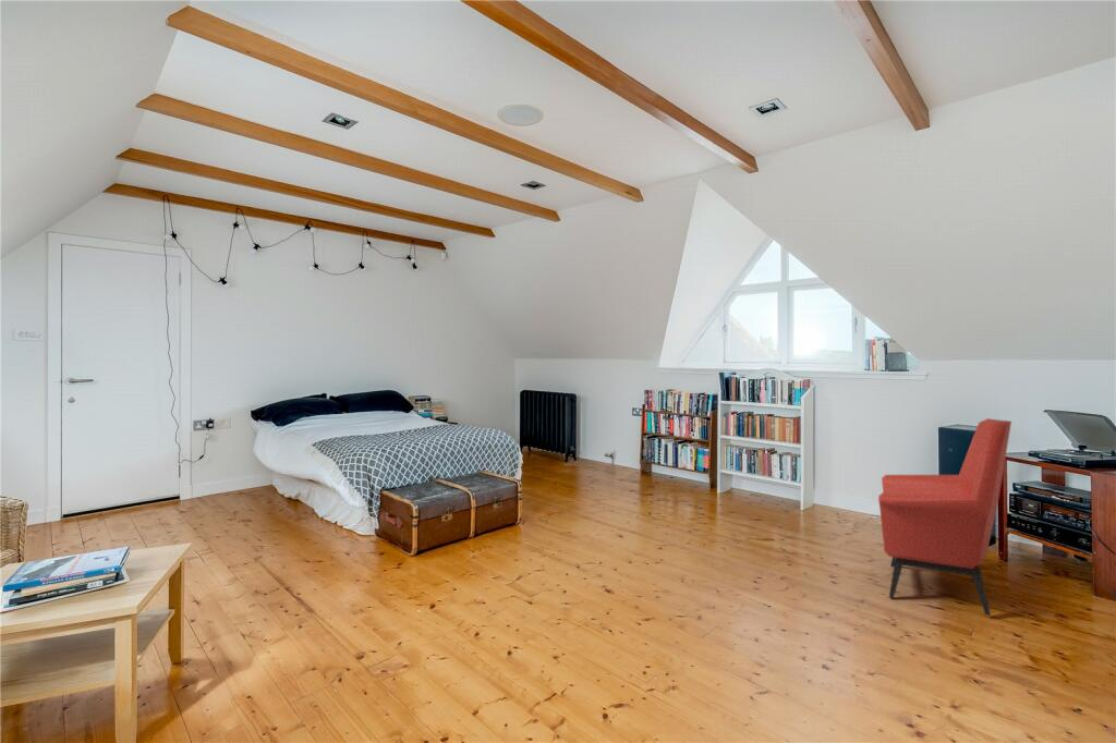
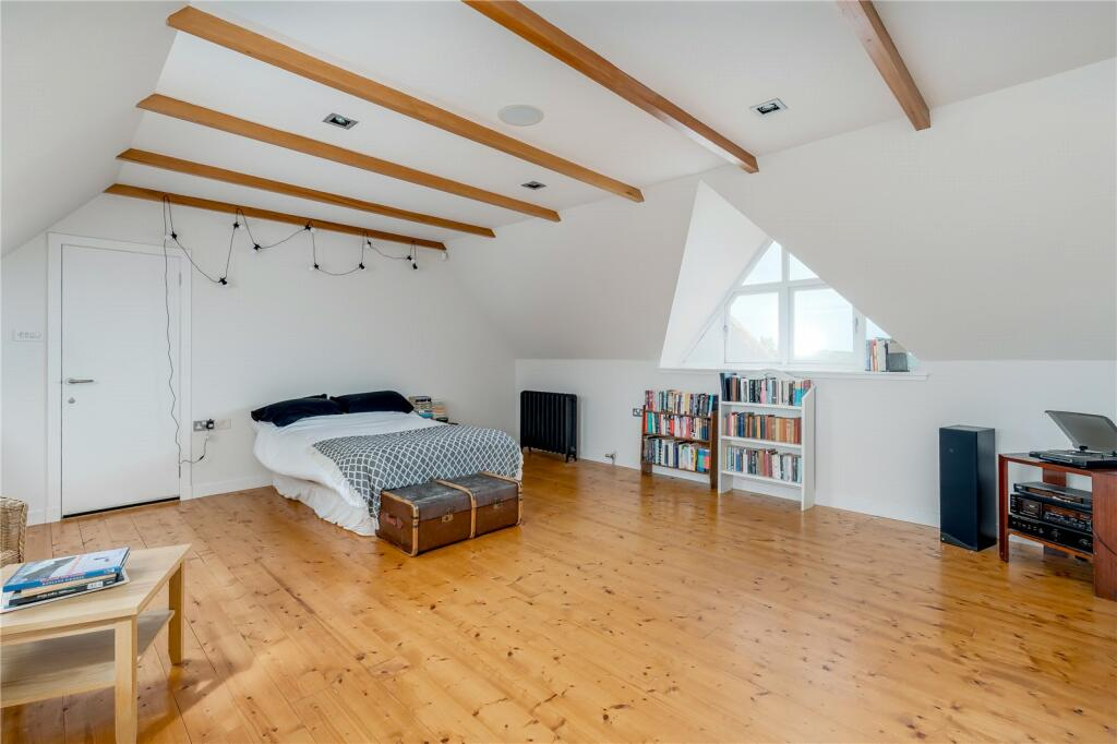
- armchair (926, 502)
